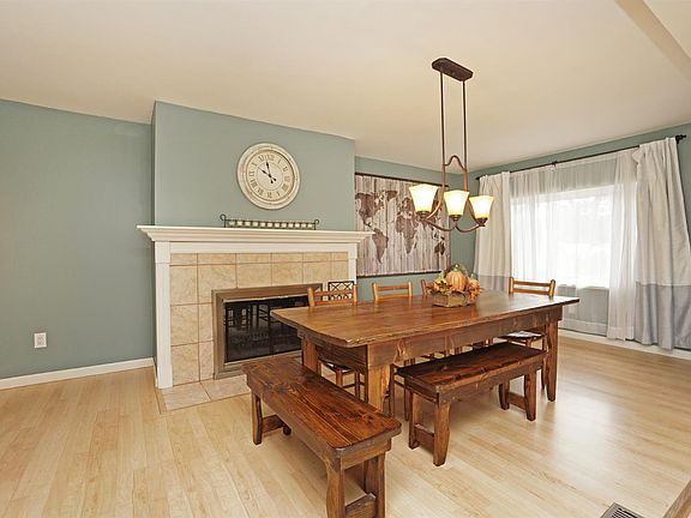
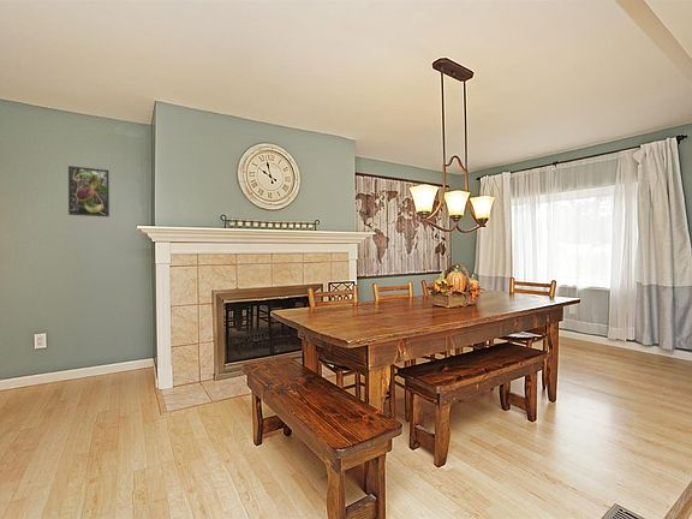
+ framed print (89, 191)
